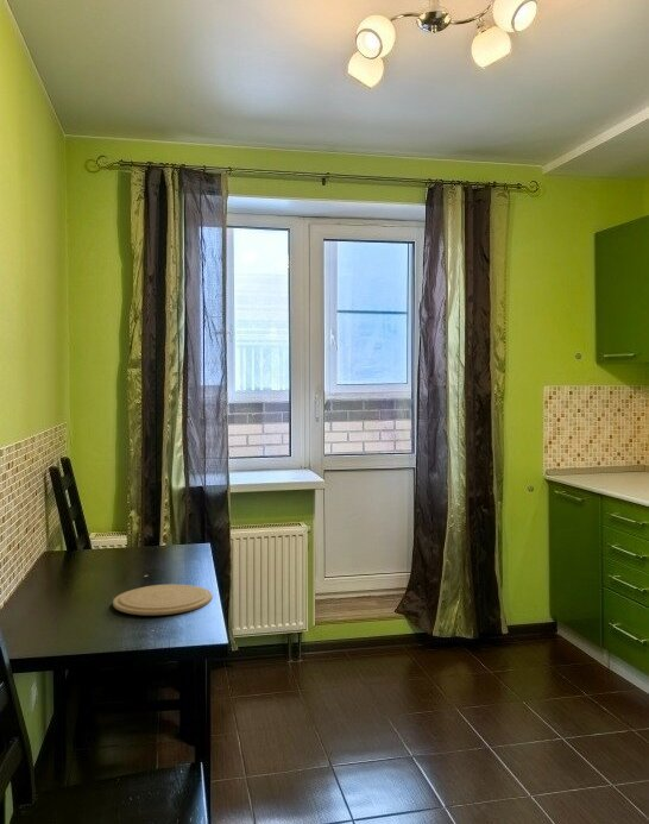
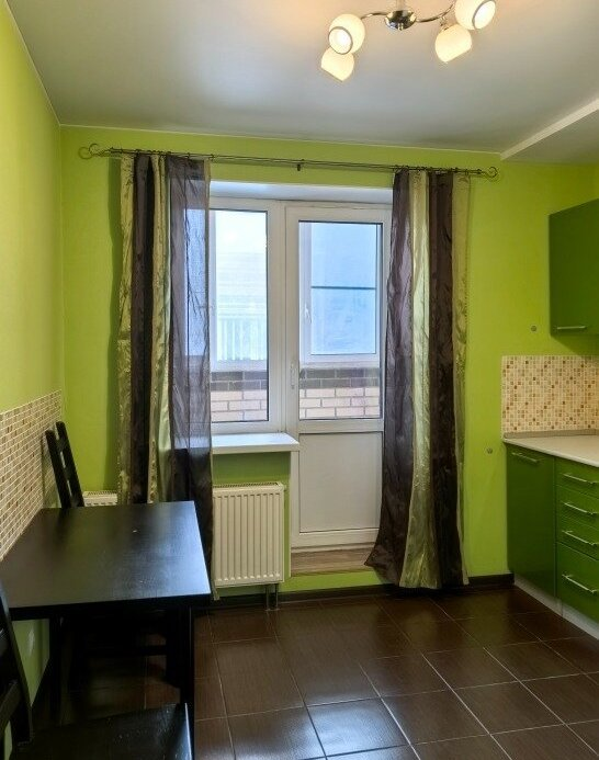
- plate (163, 597)
